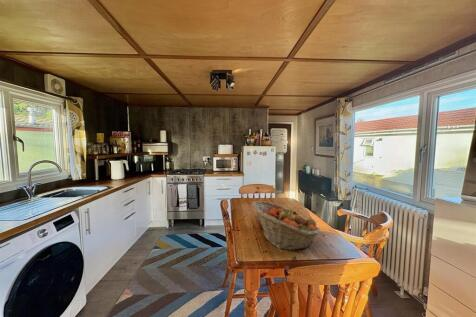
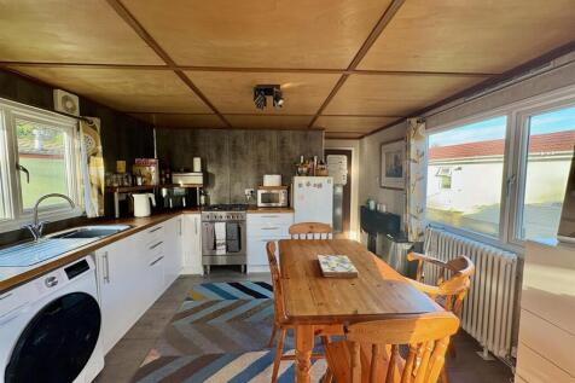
- fruit basket (283, 221)
